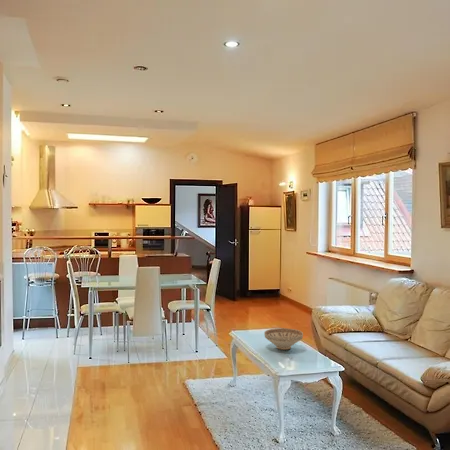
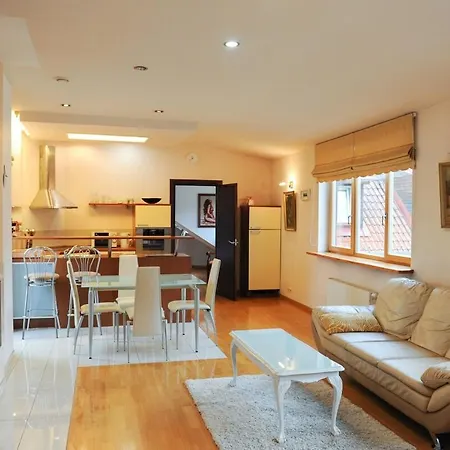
- decorative bowl (283, 340)
